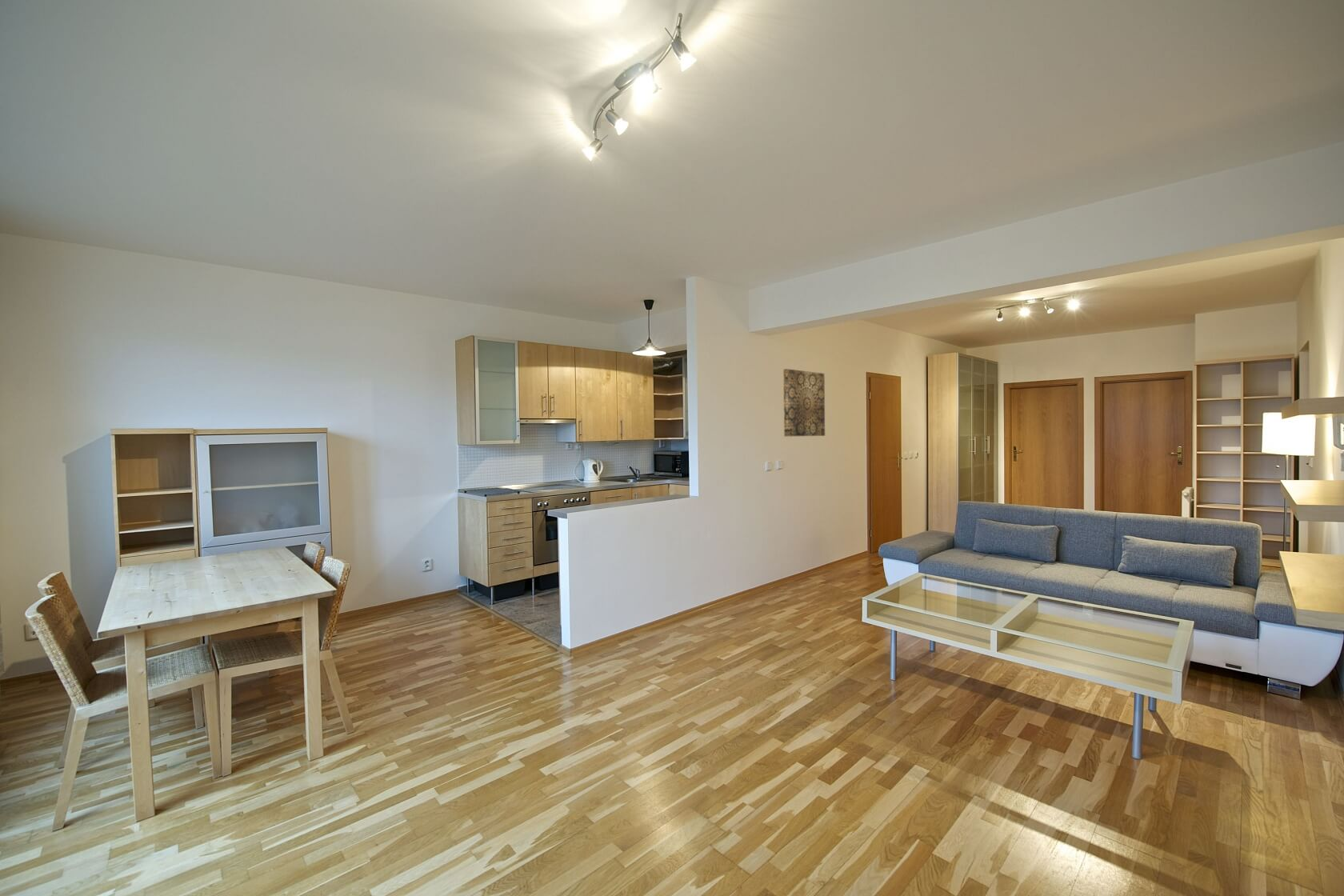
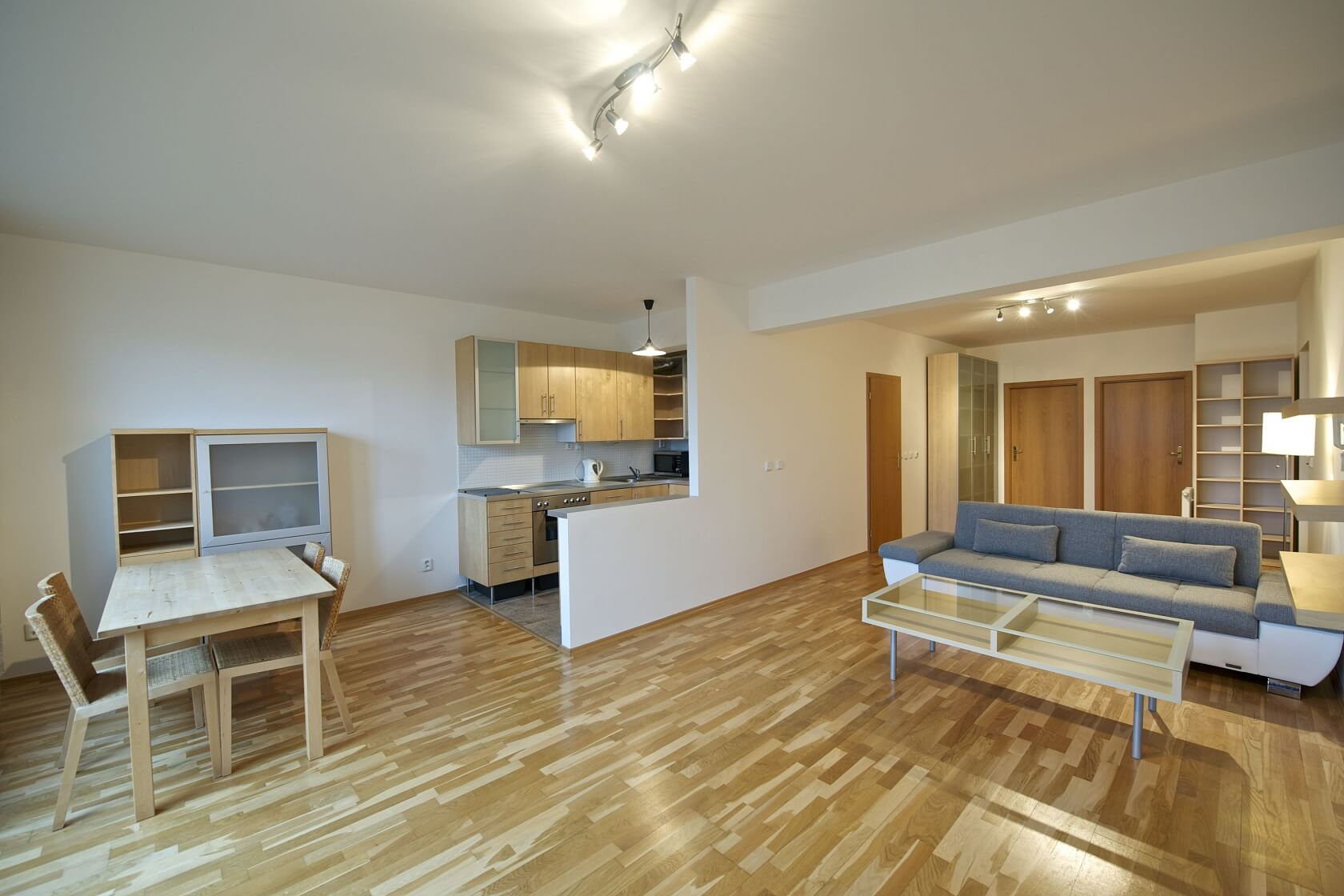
- wall art (805, 403)
